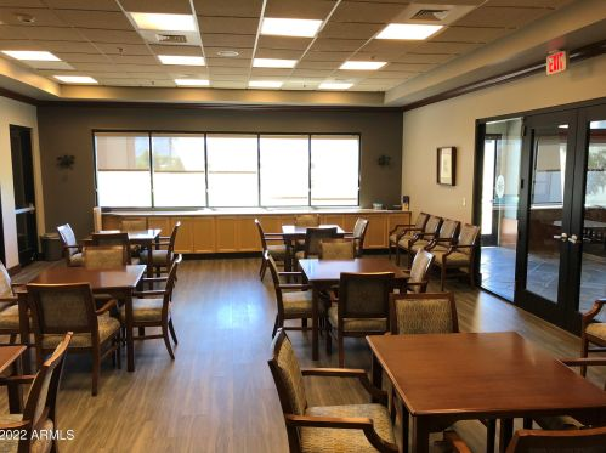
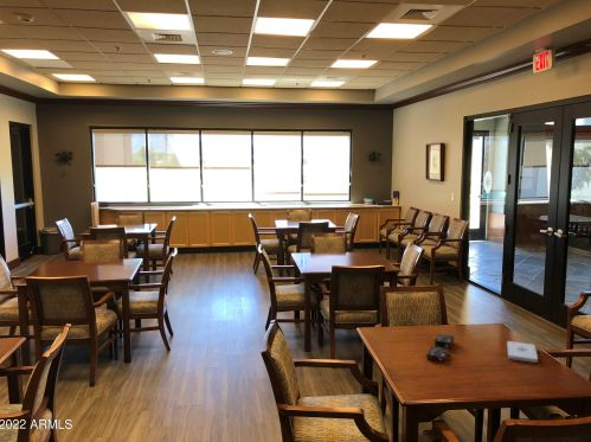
+ notepad (521, 351)
+ product box (441, 346)
